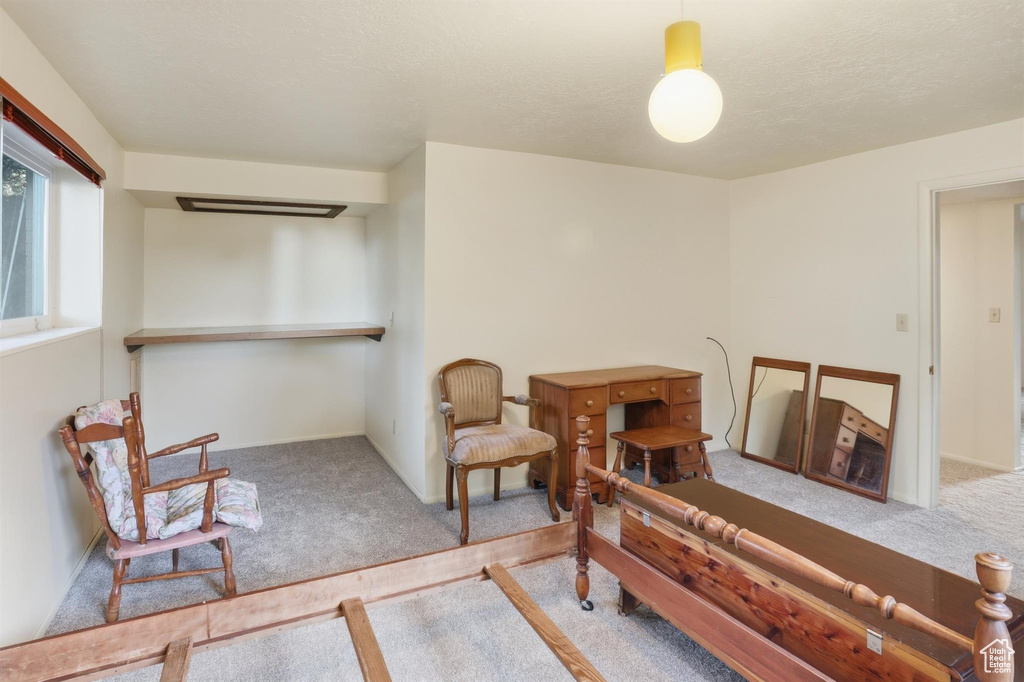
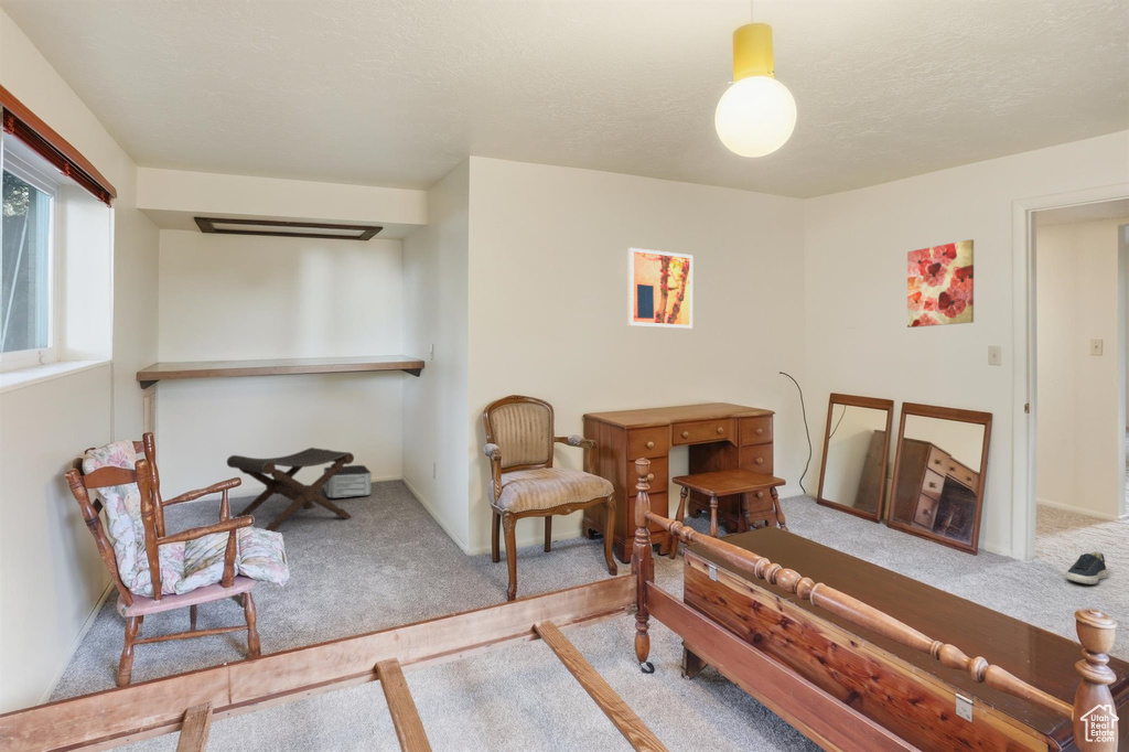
+ storage bin (346, 480)
+ shoe (1086, 567)
+ wall art (660, 289)
+ wall art (938, 284)
+ footstool (291, 487)
